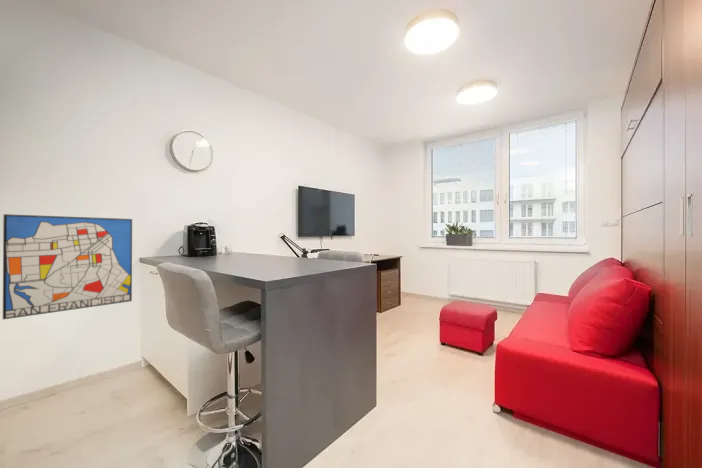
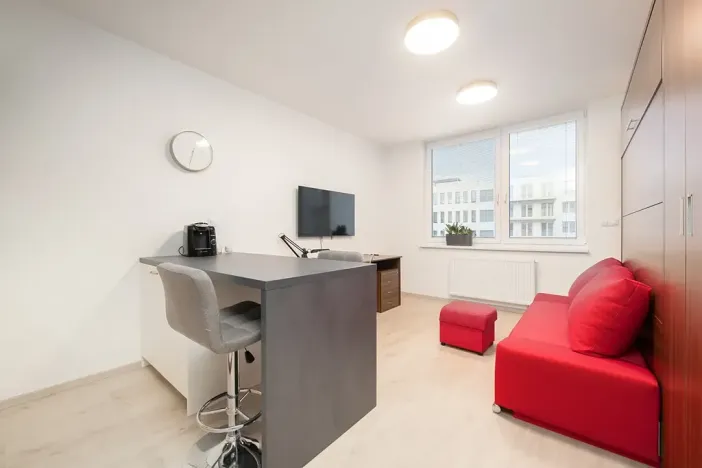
- wall art (75, 263)
